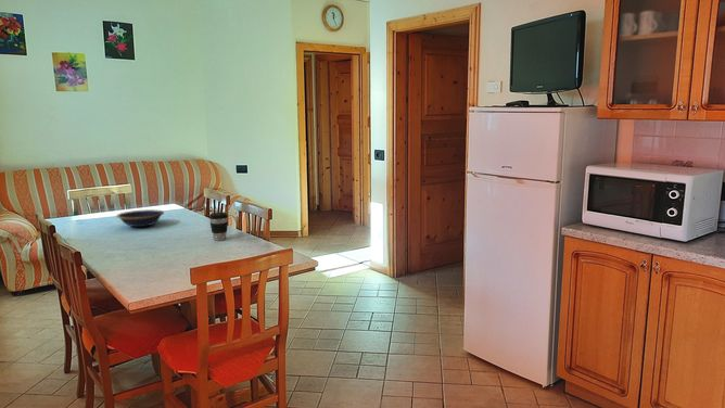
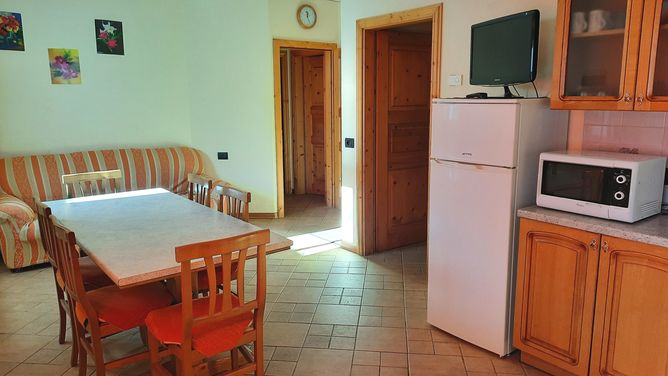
- bowl (141, 219)
- coffee cup (218, 226)
